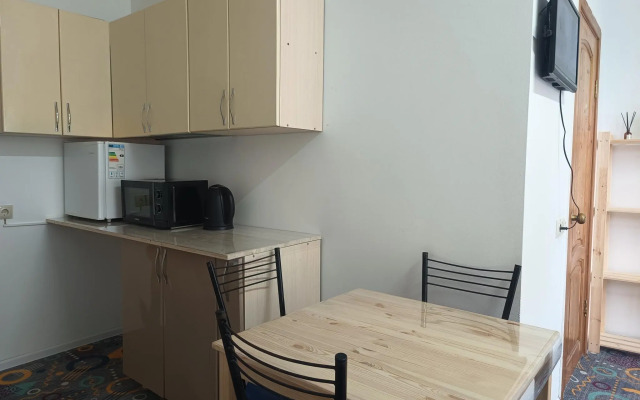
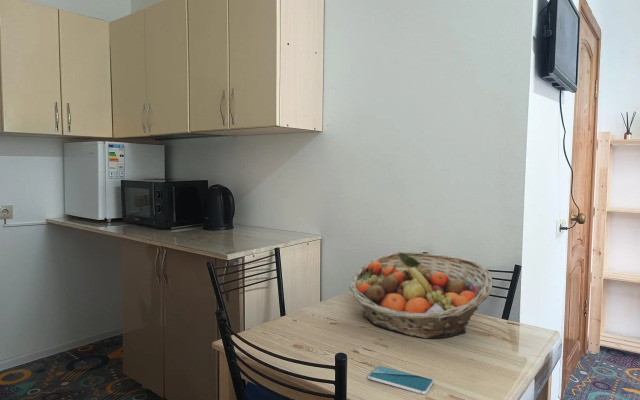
+ smartphone (400, 379)
+ fruit basket (417, 290)
